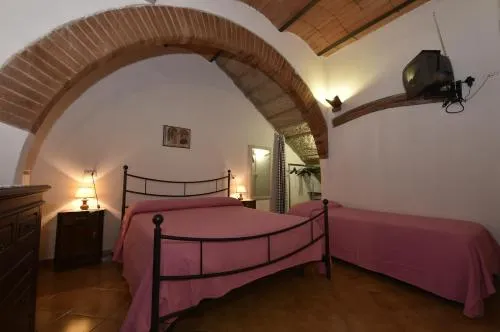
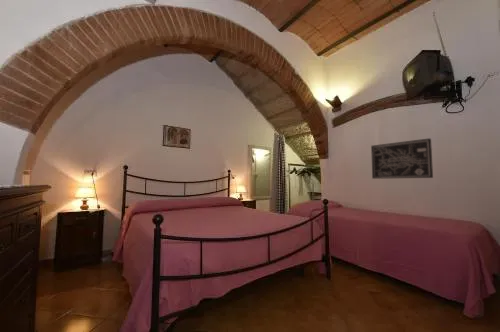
+ wall art (399, 160)
